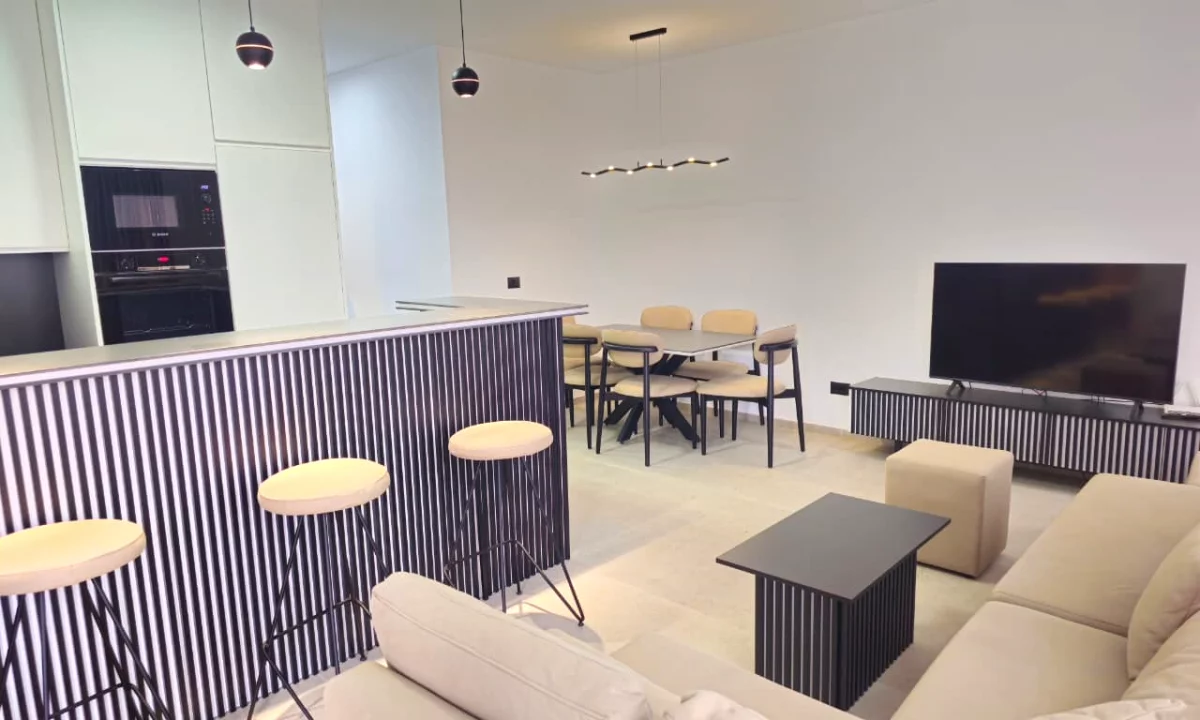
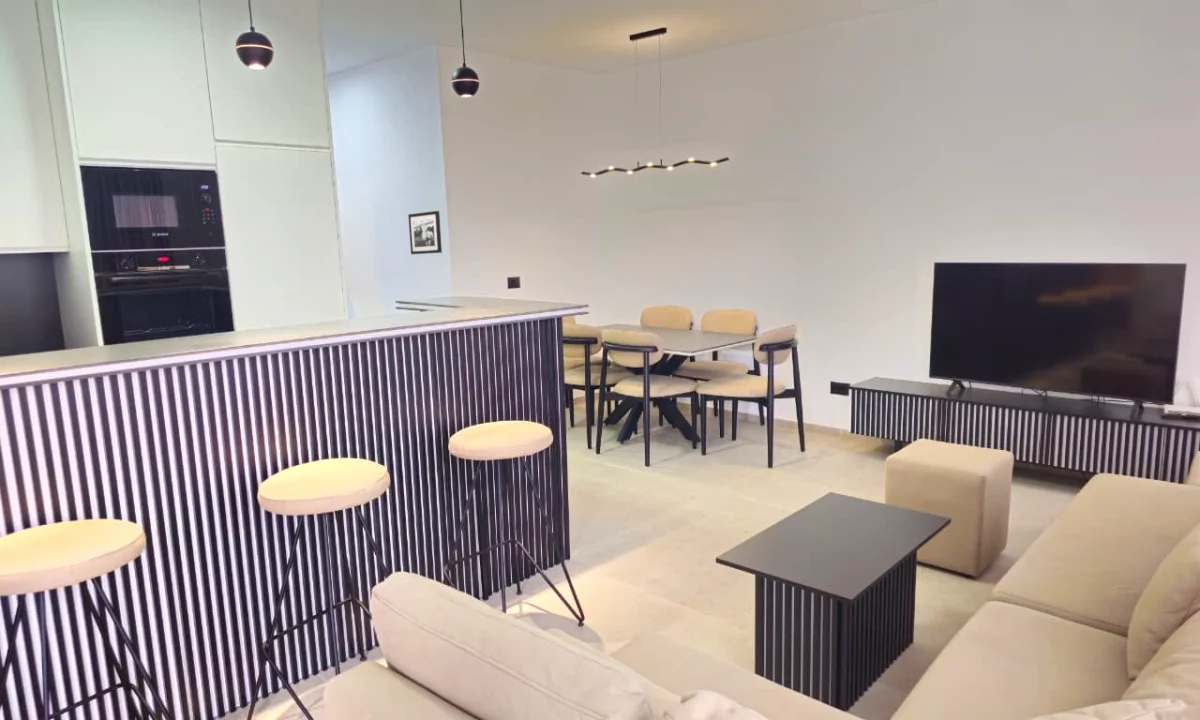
+ picture frame (424, 233)
